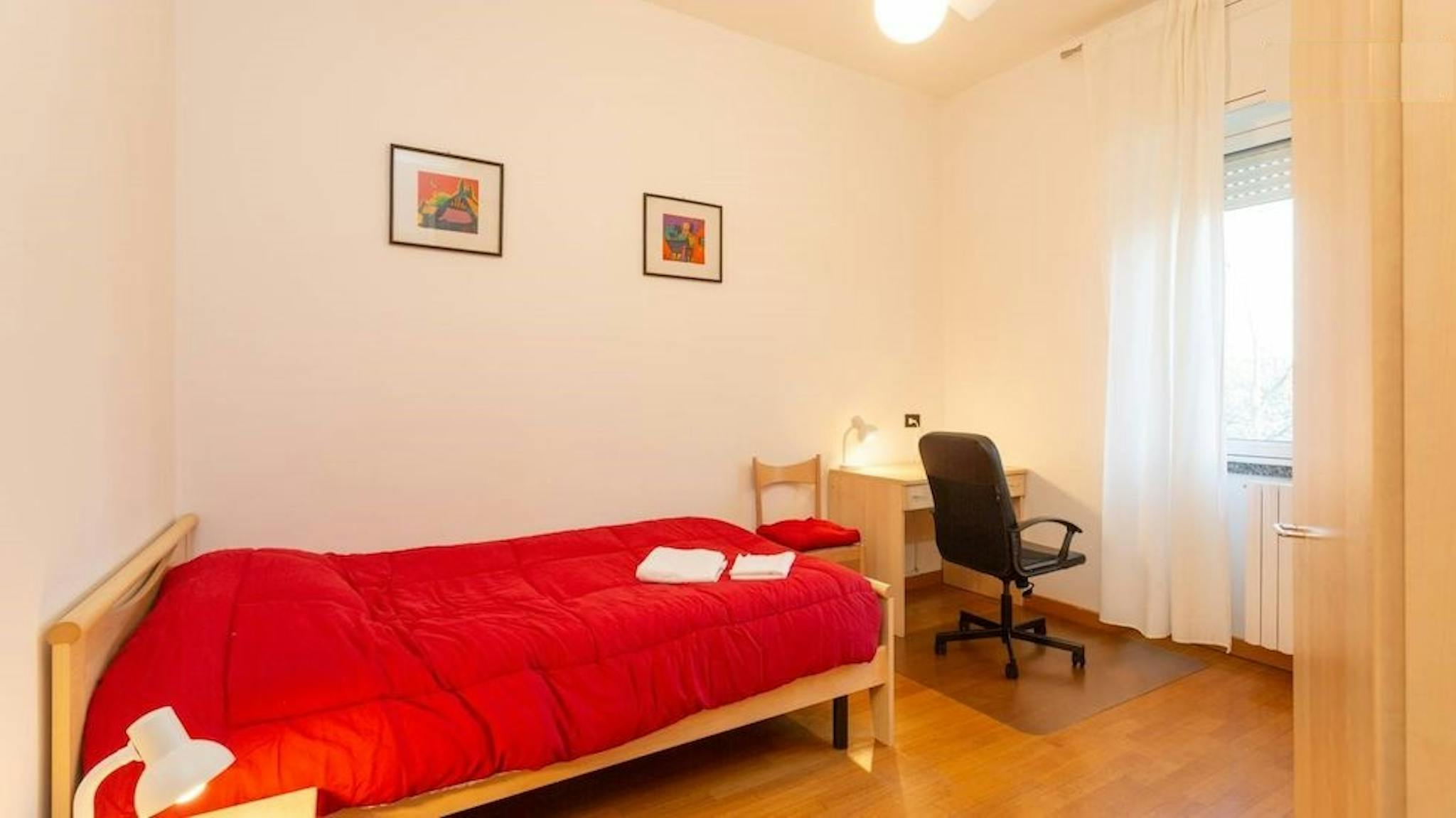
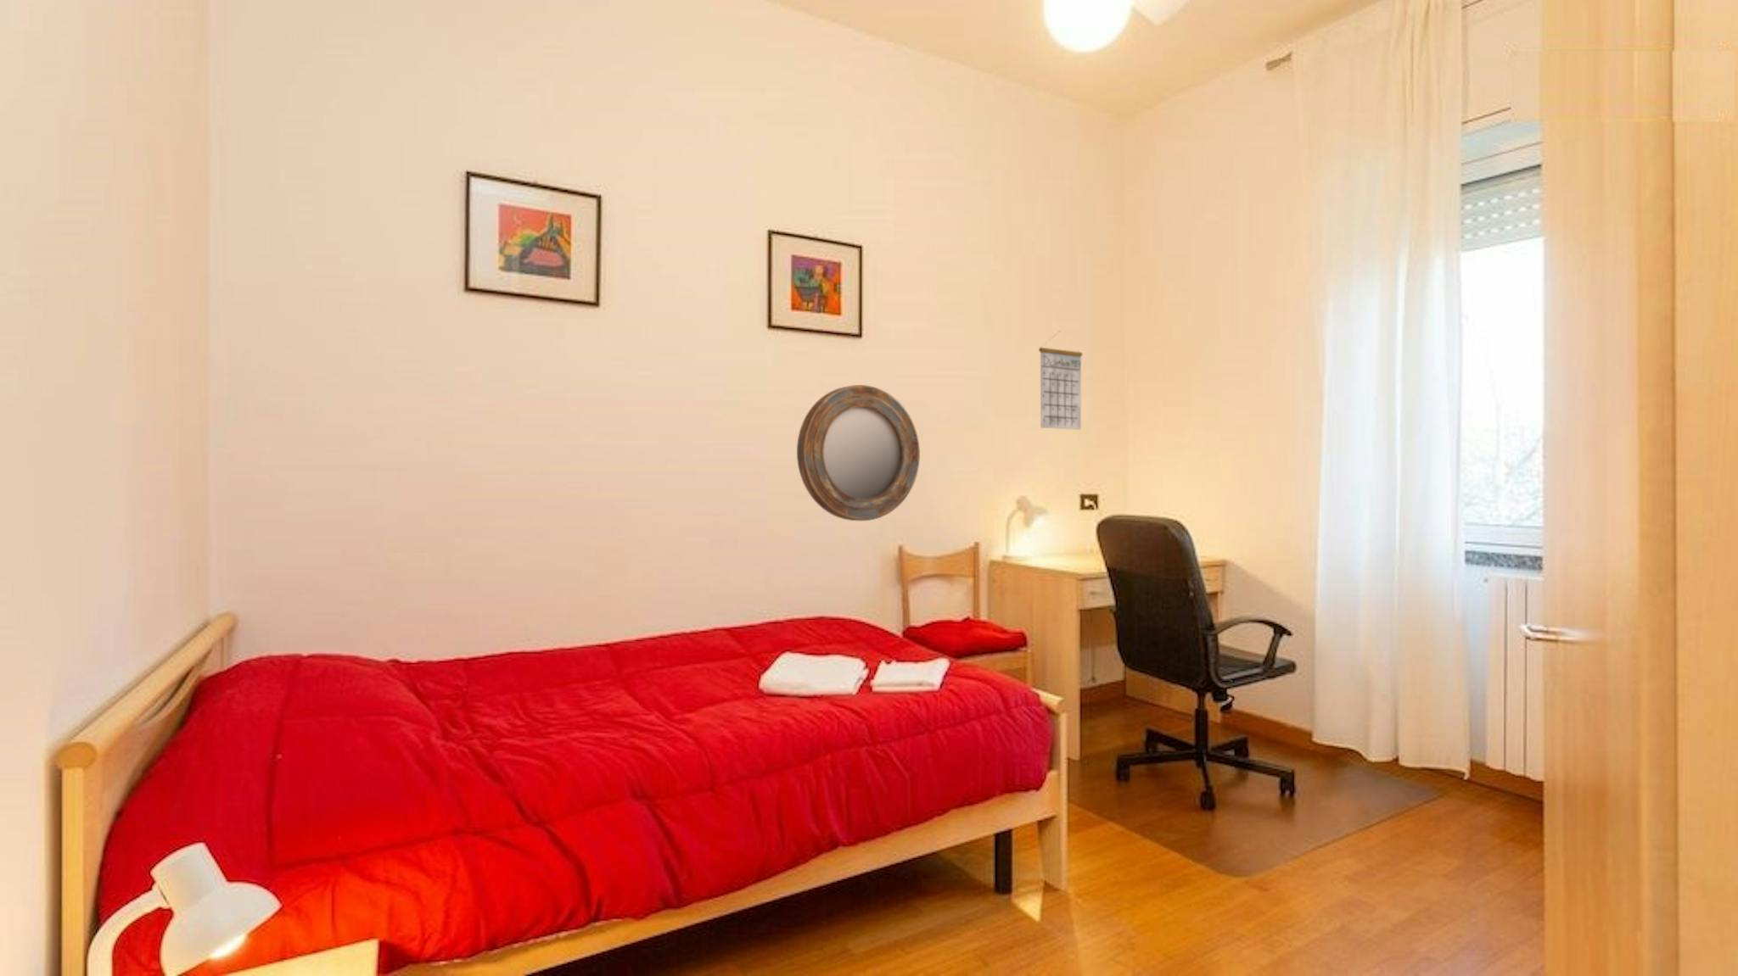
+ calendar (1061, 379)
+ home mirror (861, 453)
